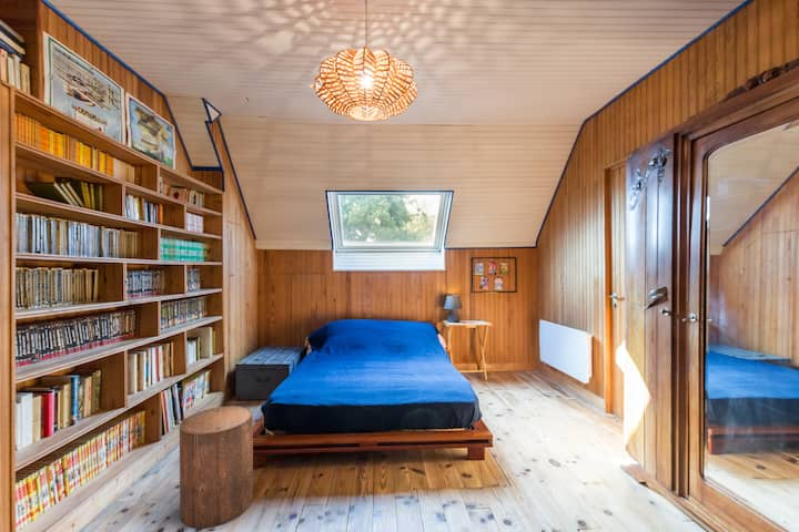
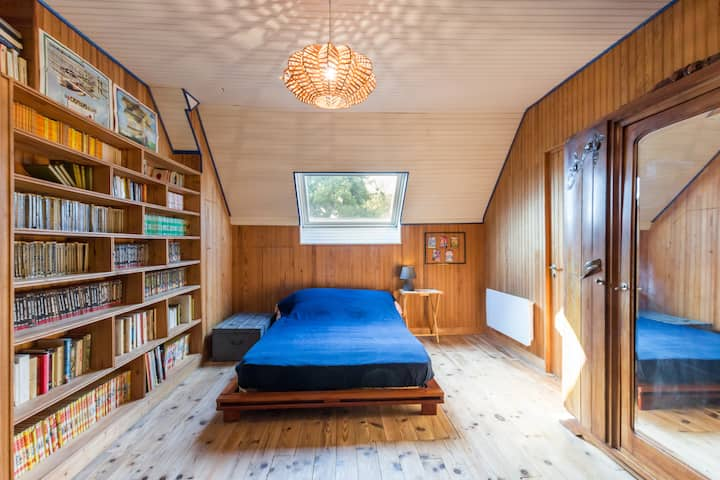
- stool (218, 461)
